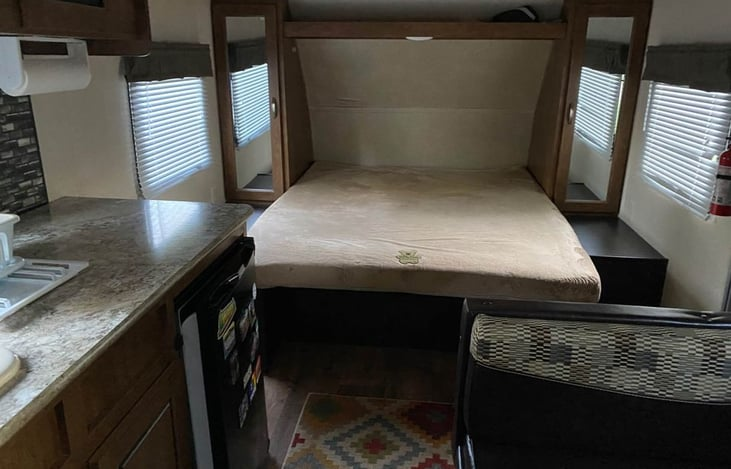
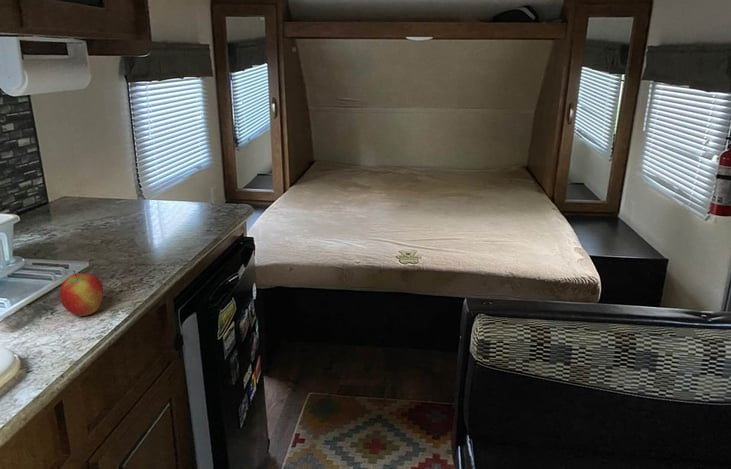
+ apple (81, 291)
